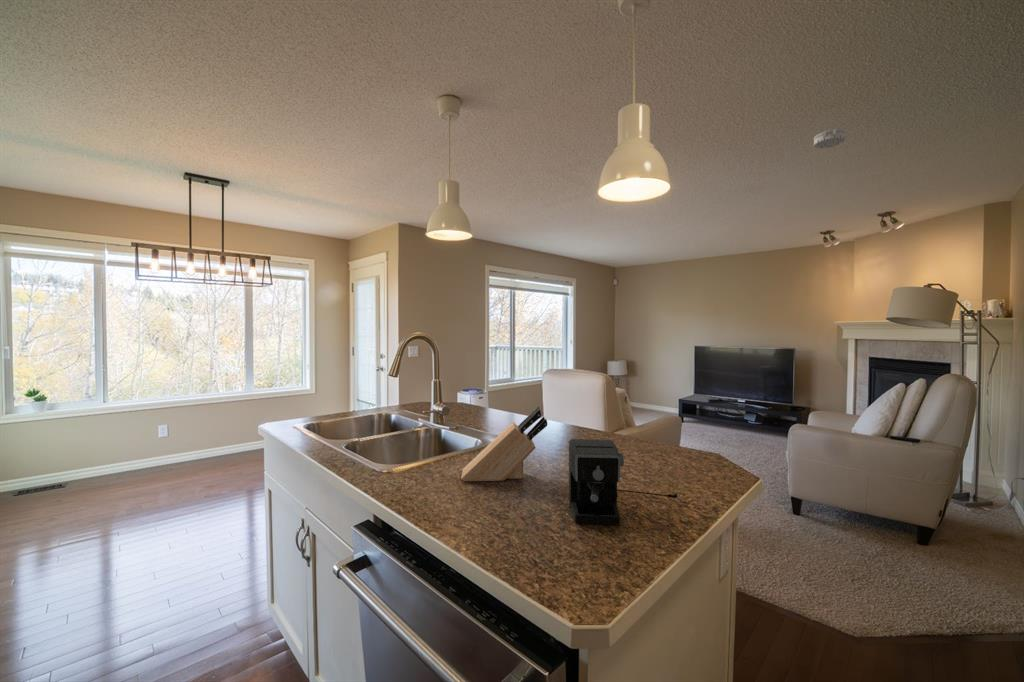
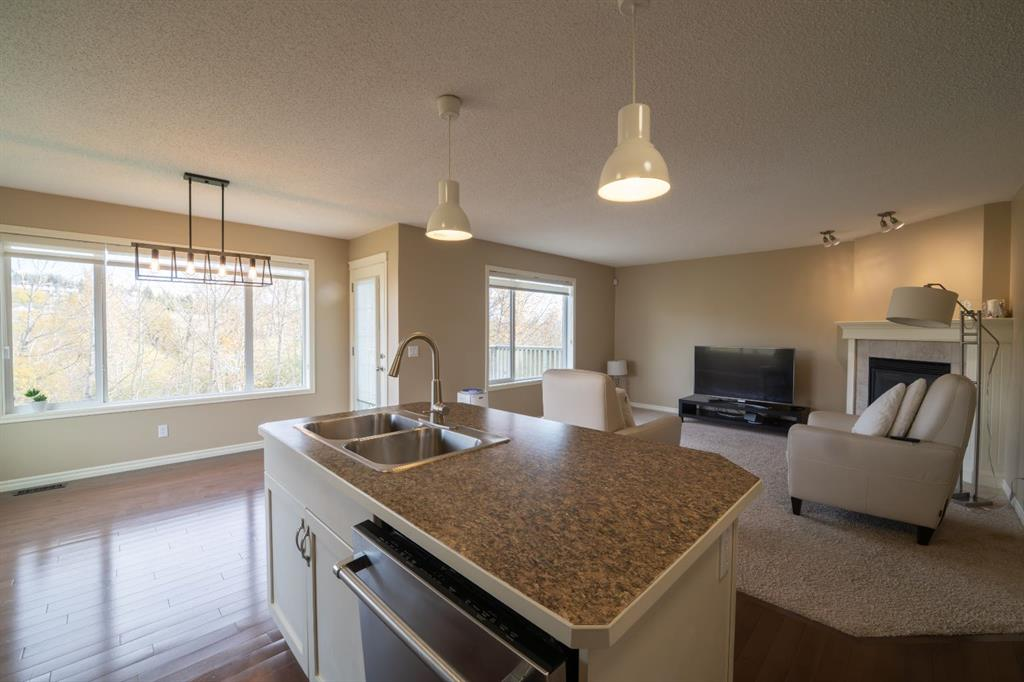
- coffee maker (619, 478)
- knife block (504, 441)
- smoke detector (829, 138)
